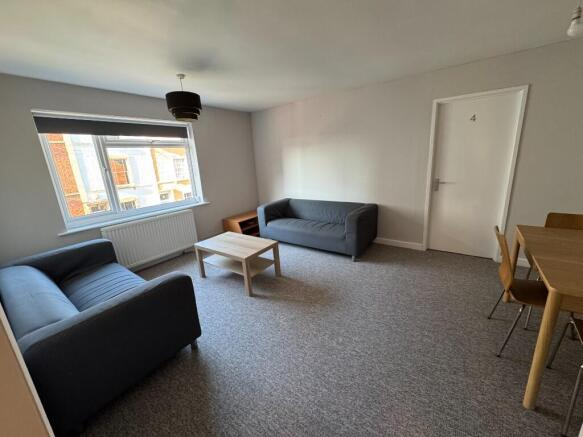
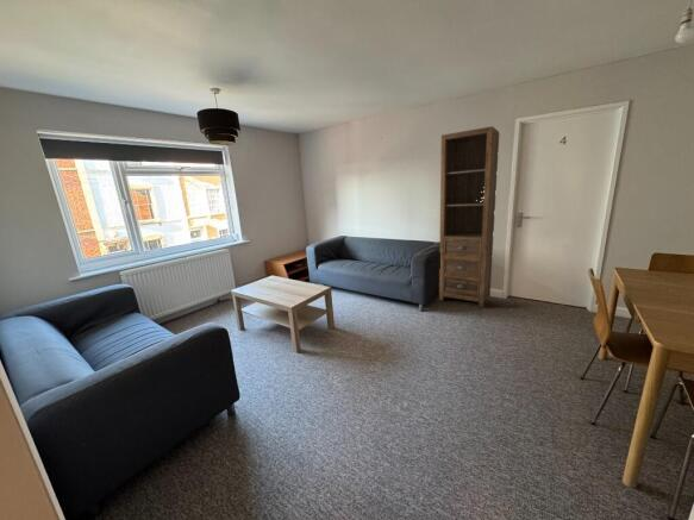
+ shelf (467, 220)
